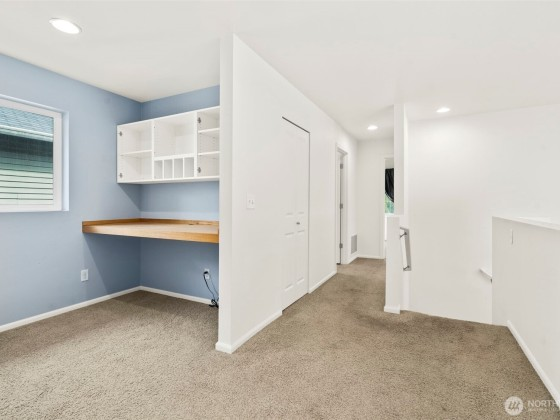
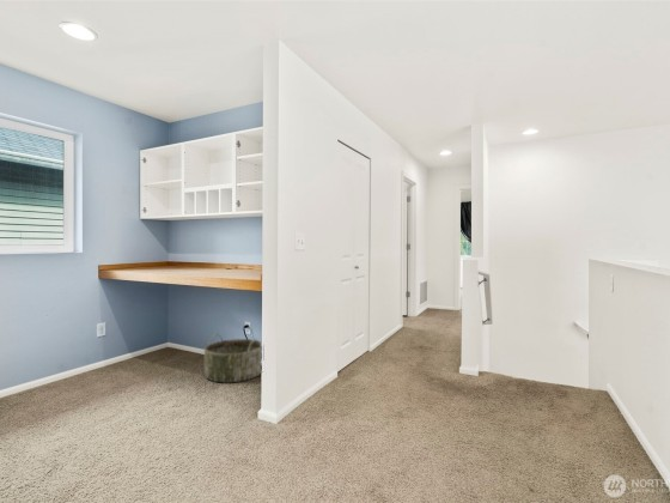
+ basket (234, 354)
